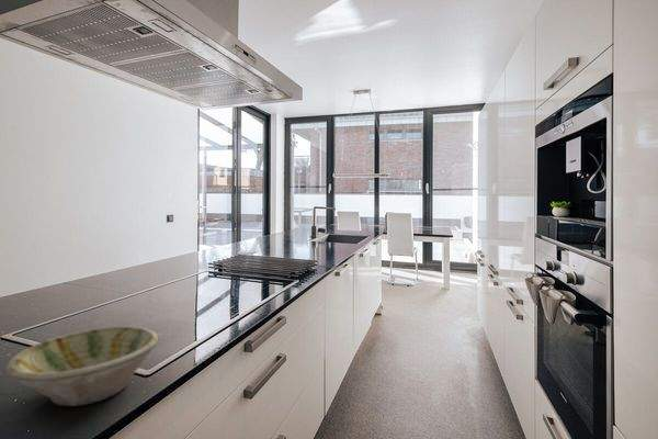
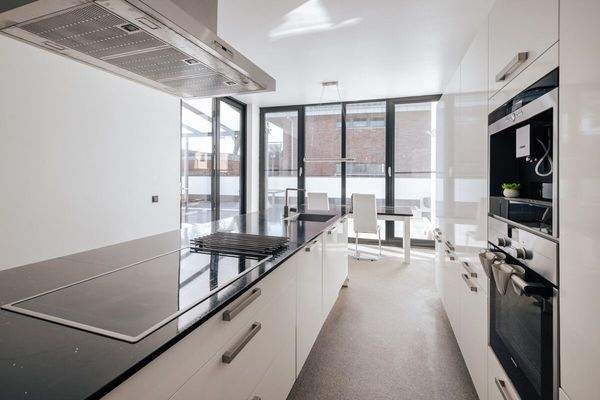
- bowl (90, 367)
